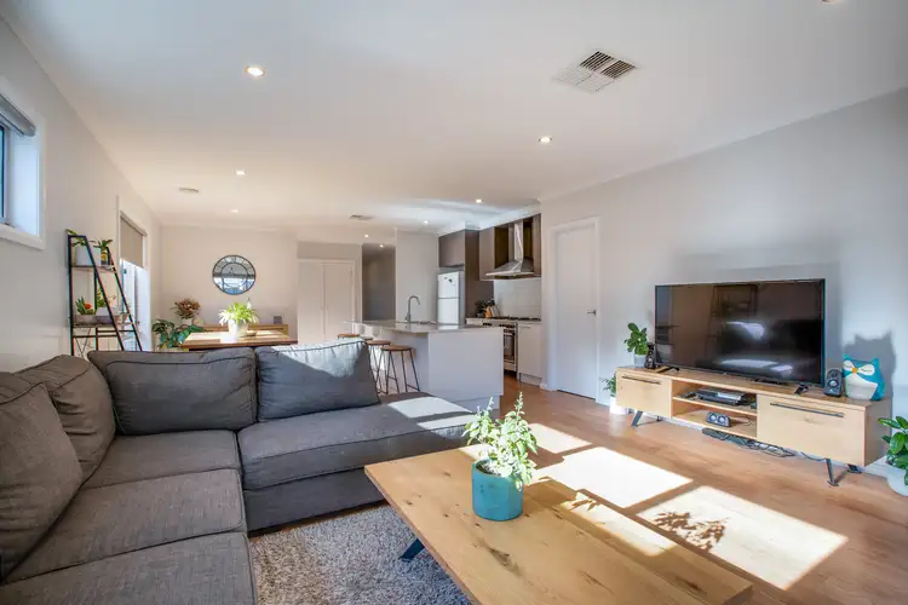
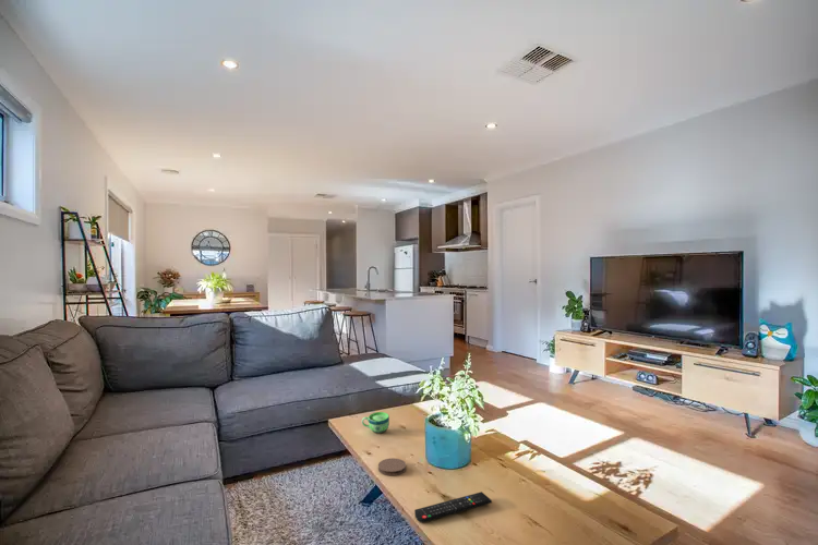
+ coaster (392, 467)
+ cup (375, 423)
+ remote control (453, 507)
